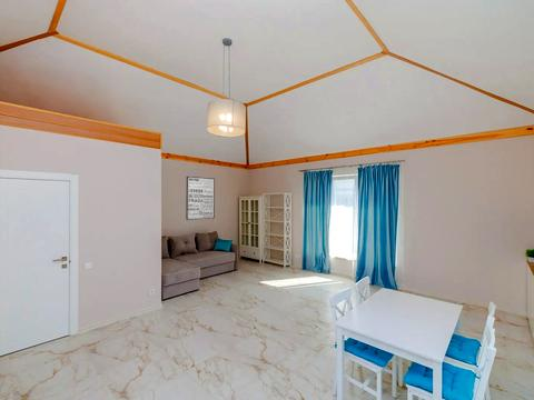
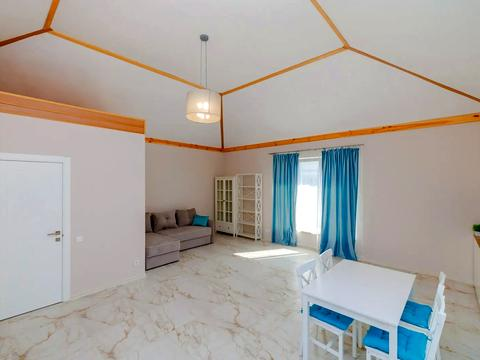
- wall art (200, 198)
